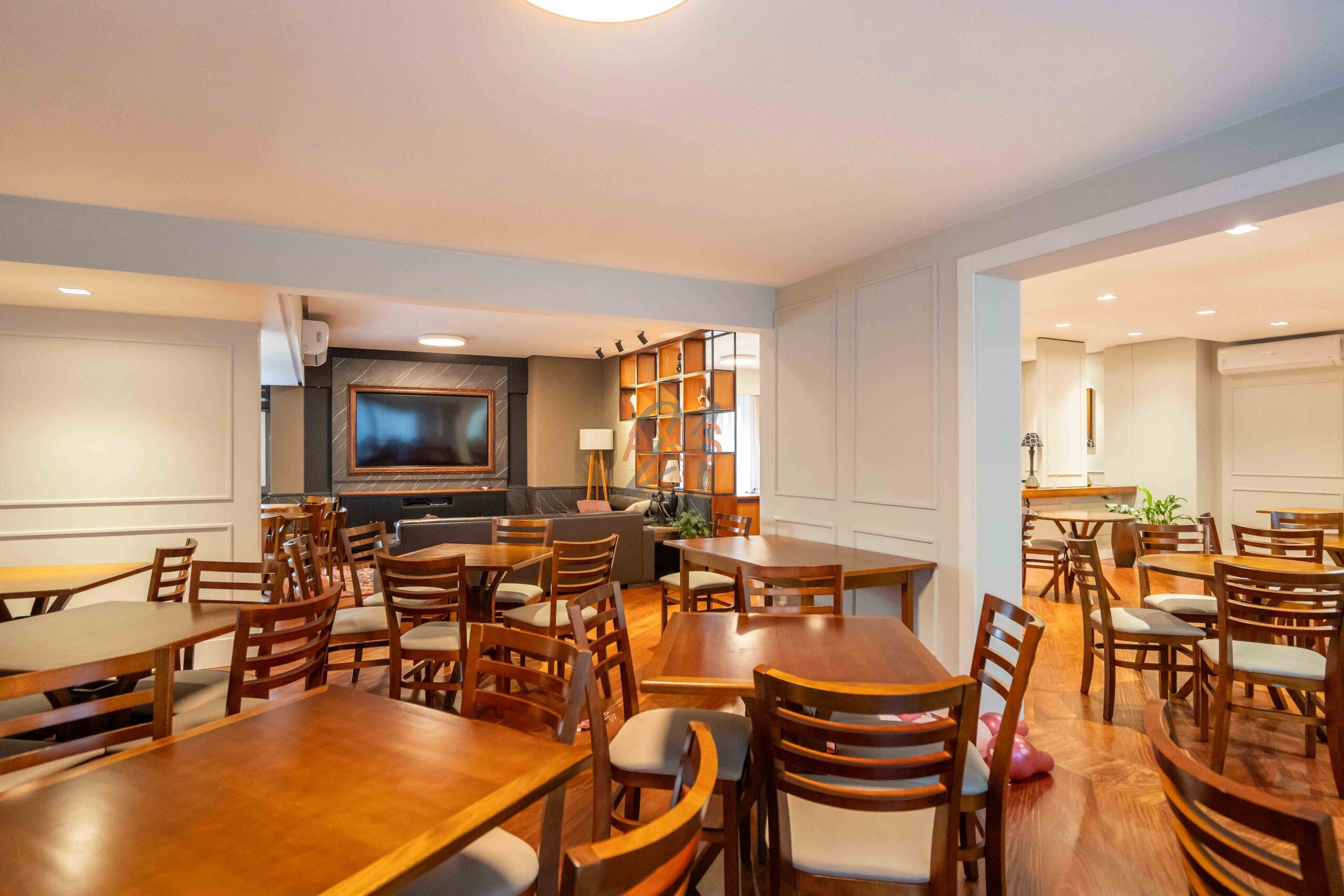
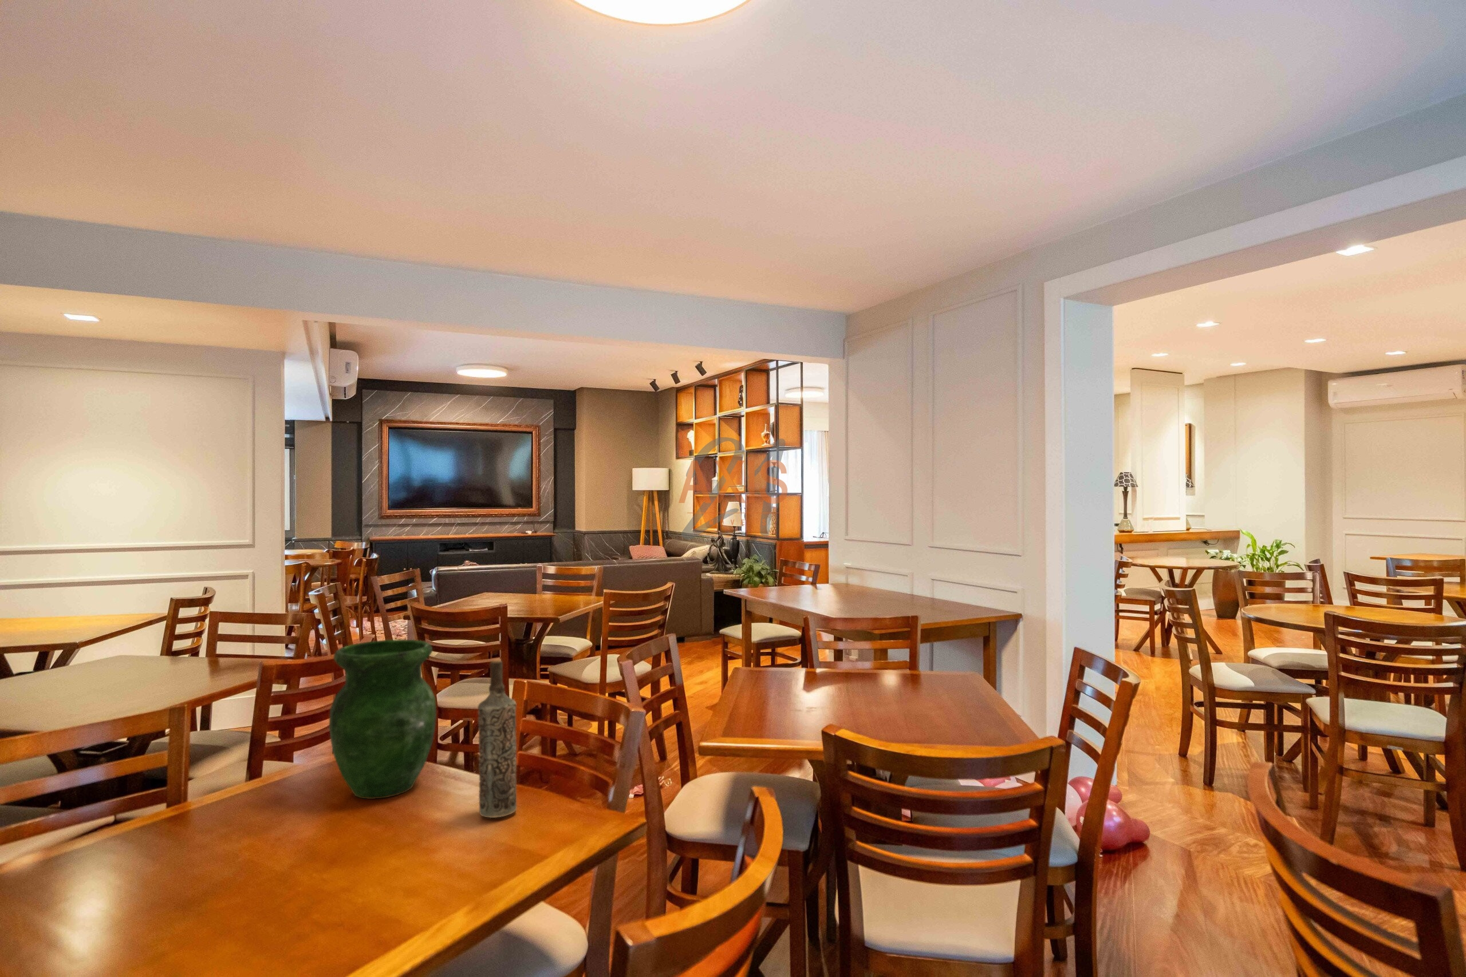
+ bottle (497, 735)
+ vase (384, 717)
